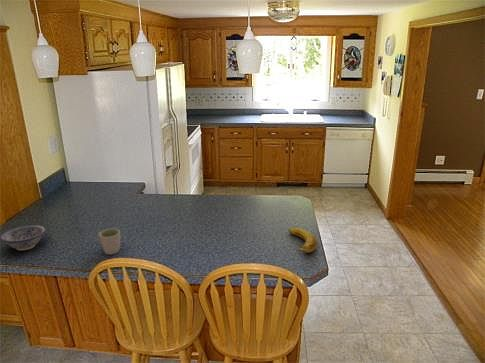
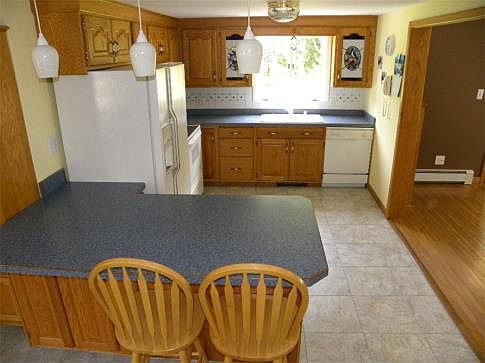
- banana (302, 238)
- bowl (24, 239)
- mug (108, 241)
